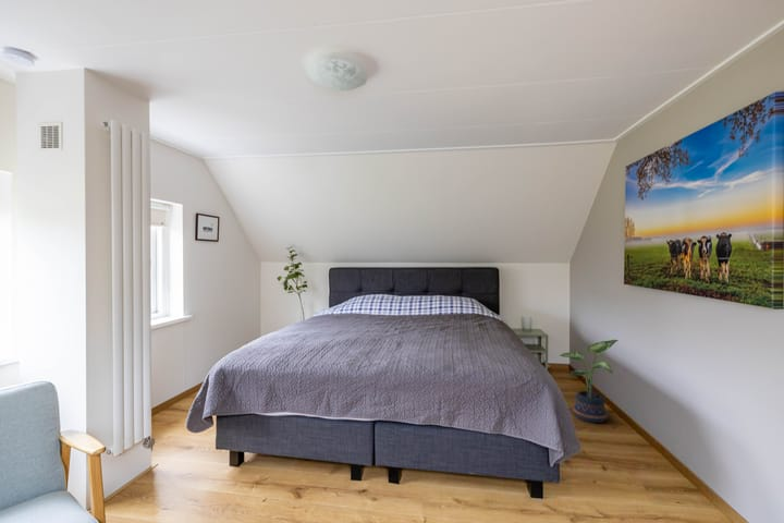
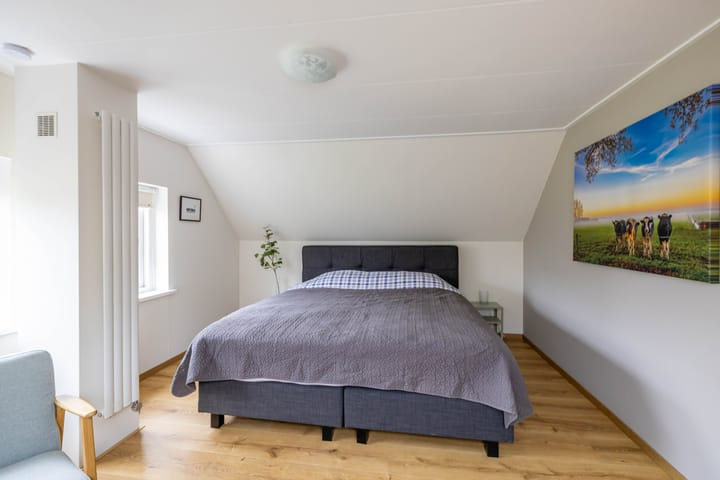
- potted plant (590, 381)
